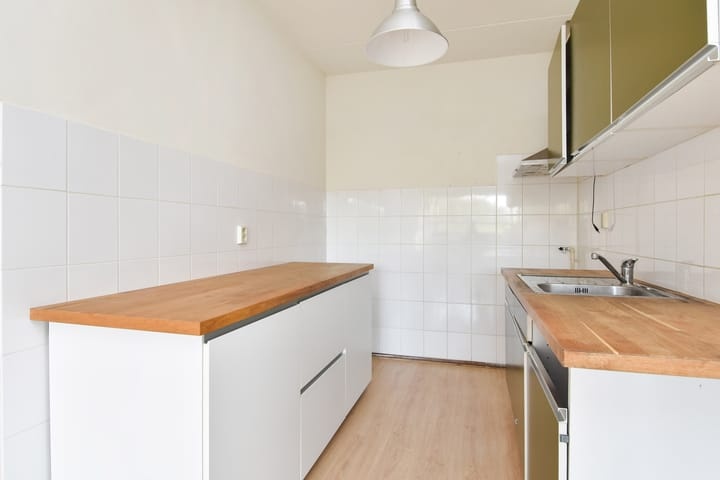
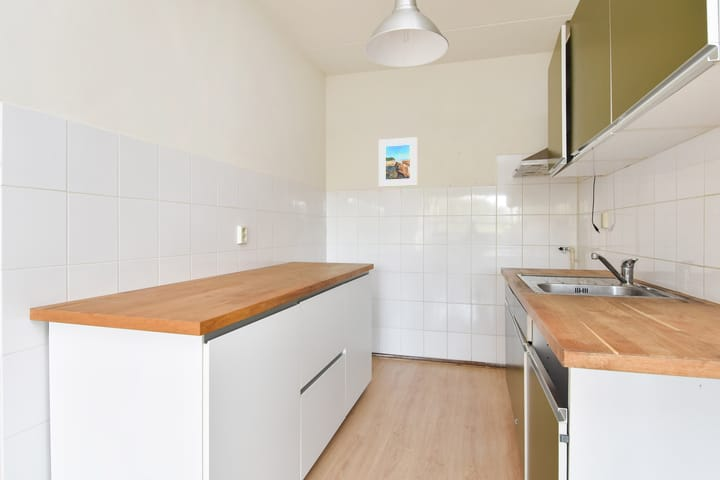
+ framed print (397, 162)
